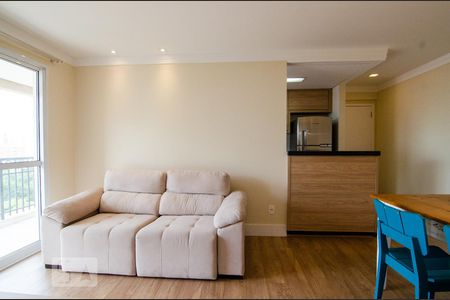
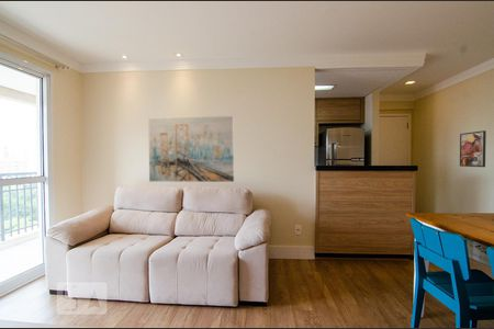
+ wall art (190, 149)
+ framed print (471, 149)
